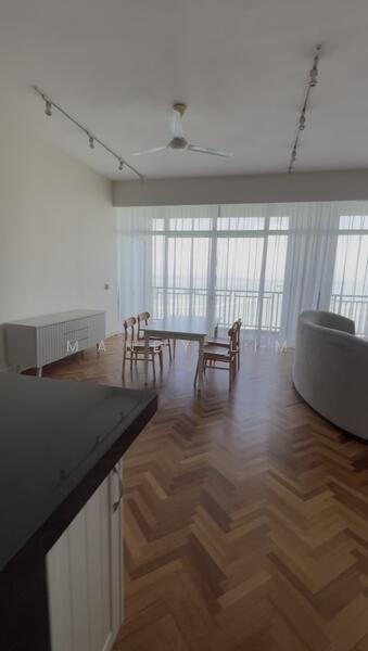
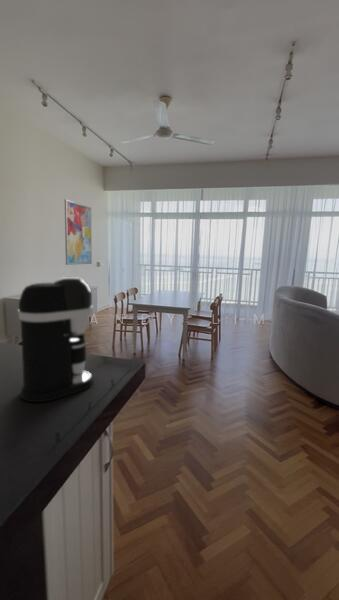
+ coffee maker (58, 334)
+ wall art (79, 234)
